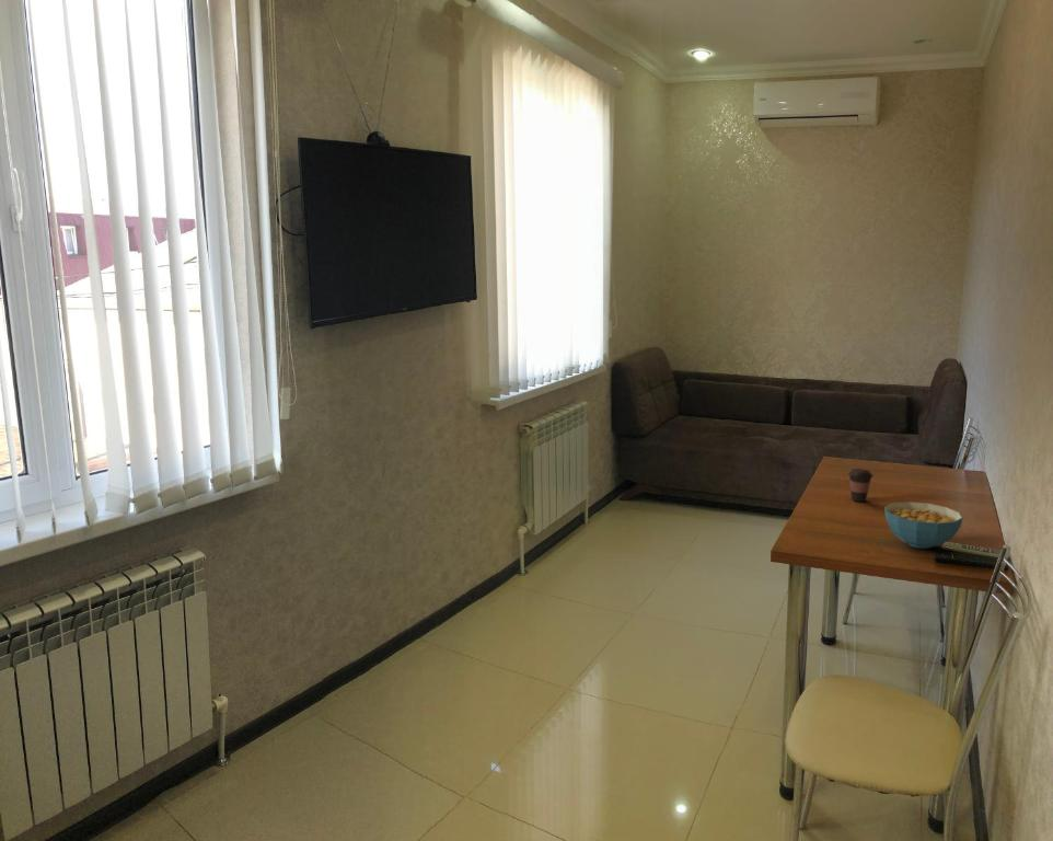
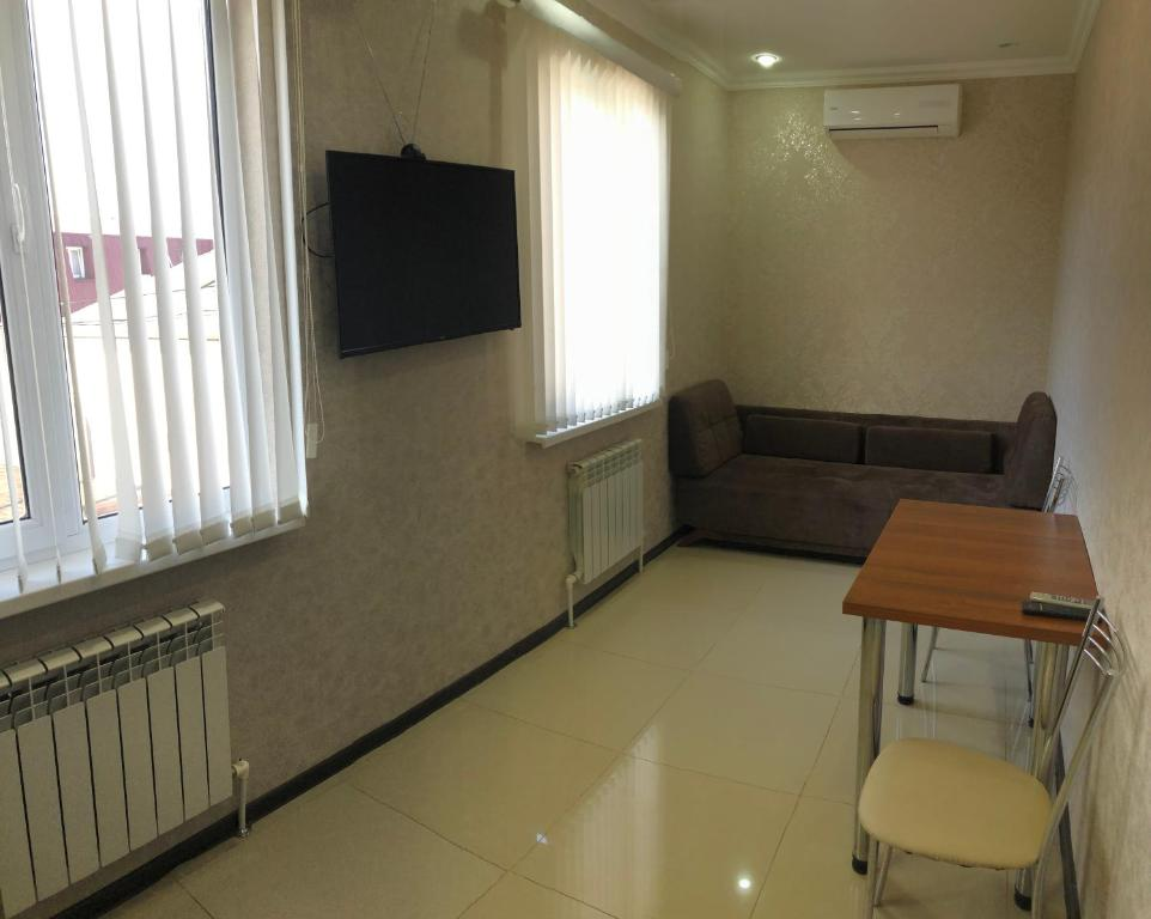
- coffee cup (859, 485)
- cereal bowl (921, 528)
